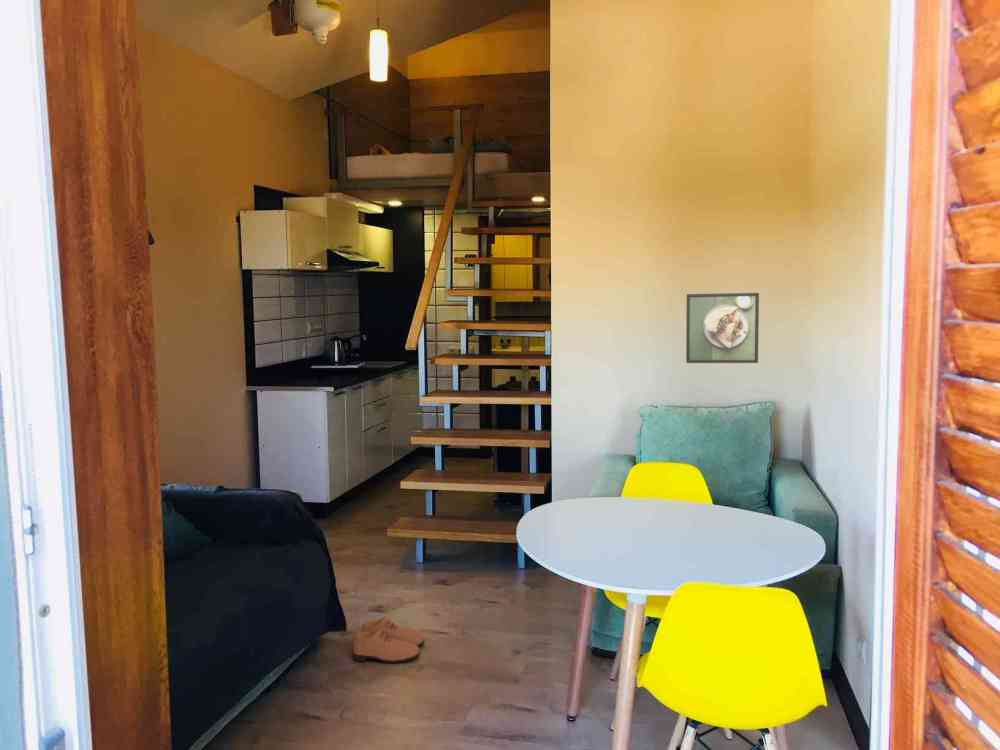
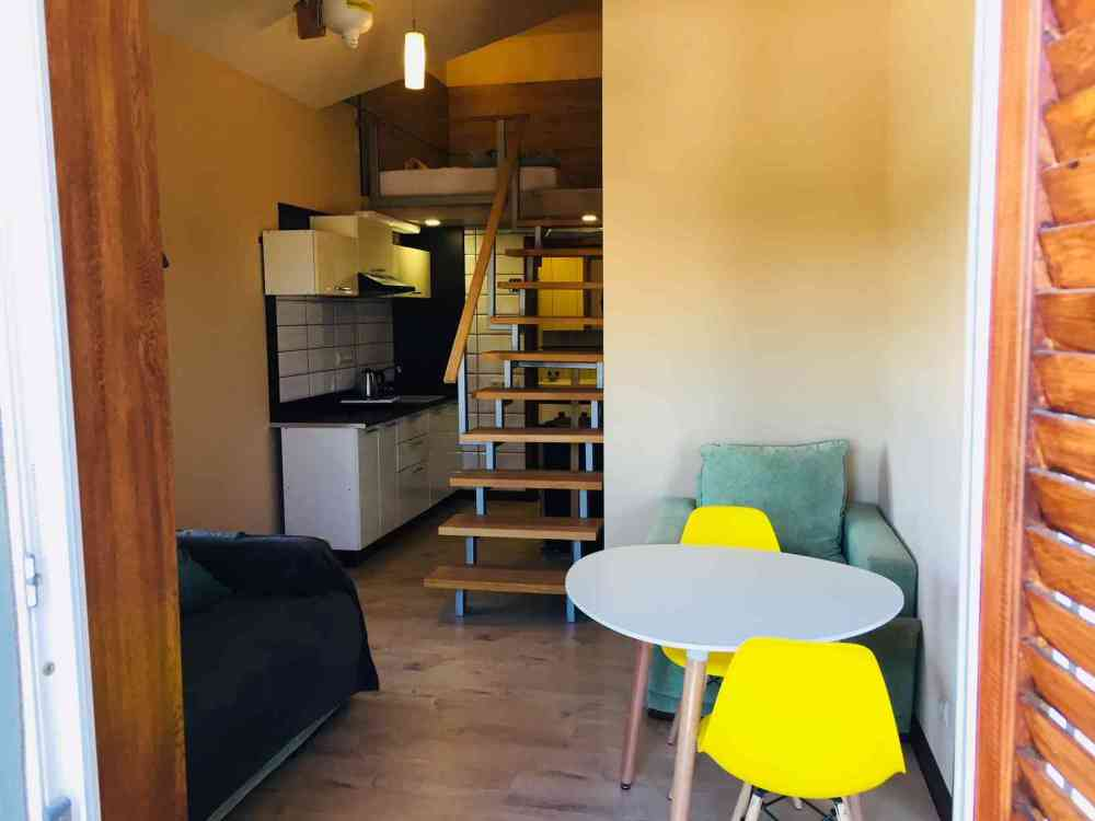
- shoe (389, 637)
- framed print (722, 328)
